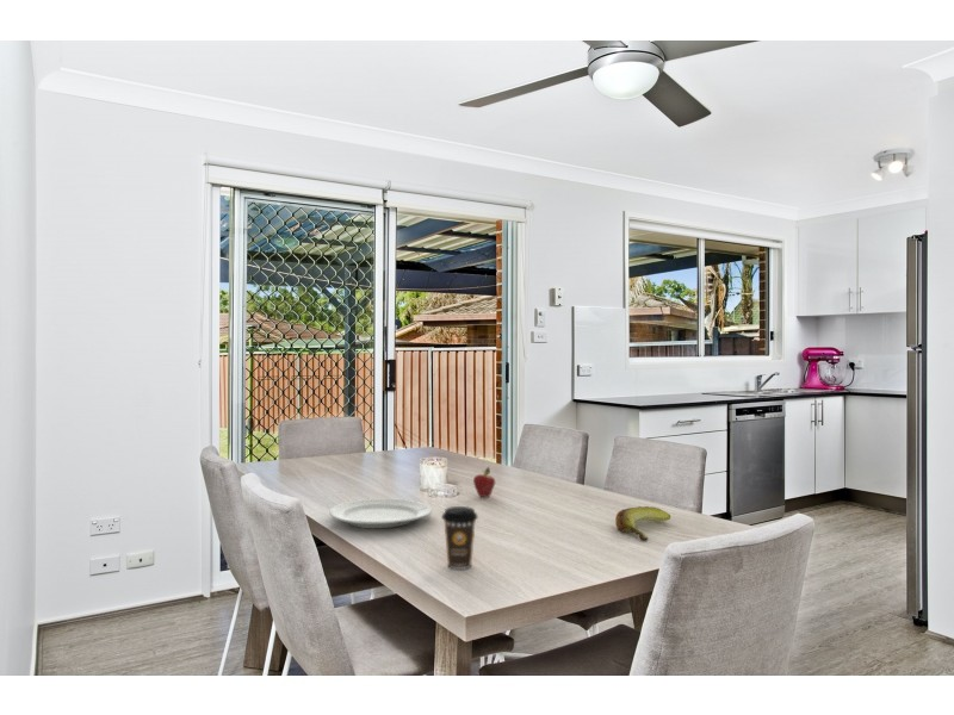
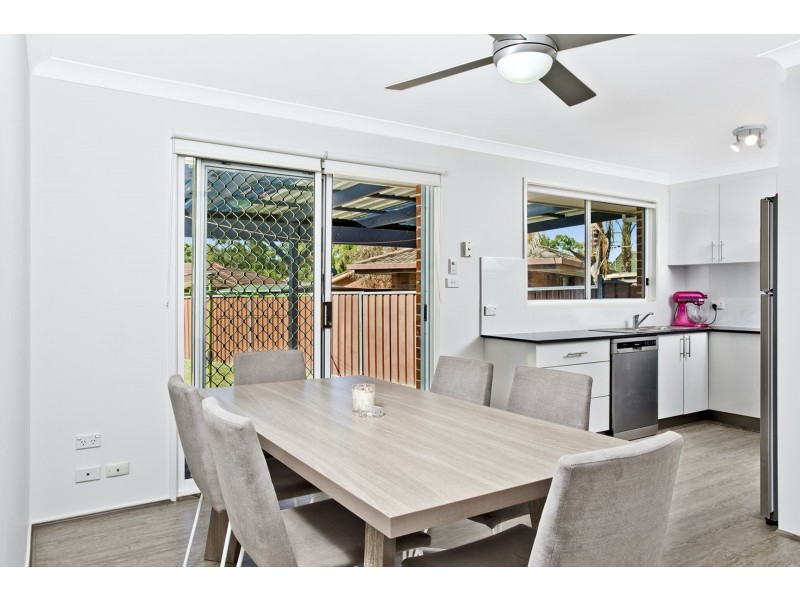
- coffee cup (459, 537)
- banana (649, 520)
- chinaware (380, 514)
- fruit (484, 480)
